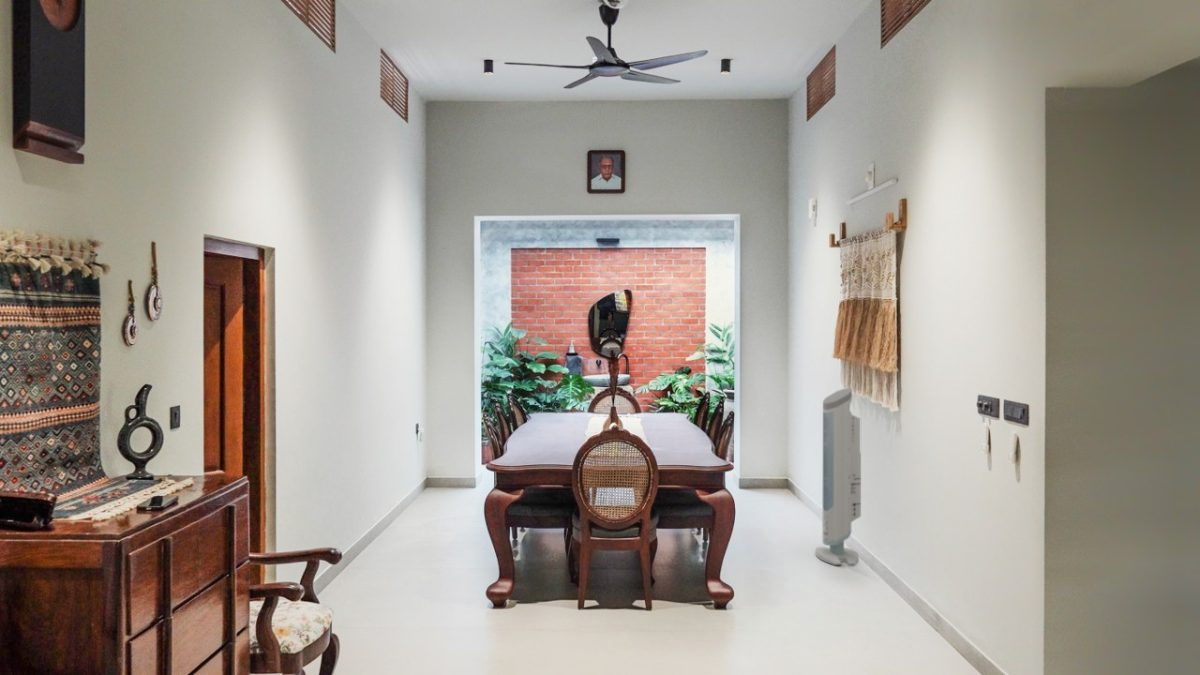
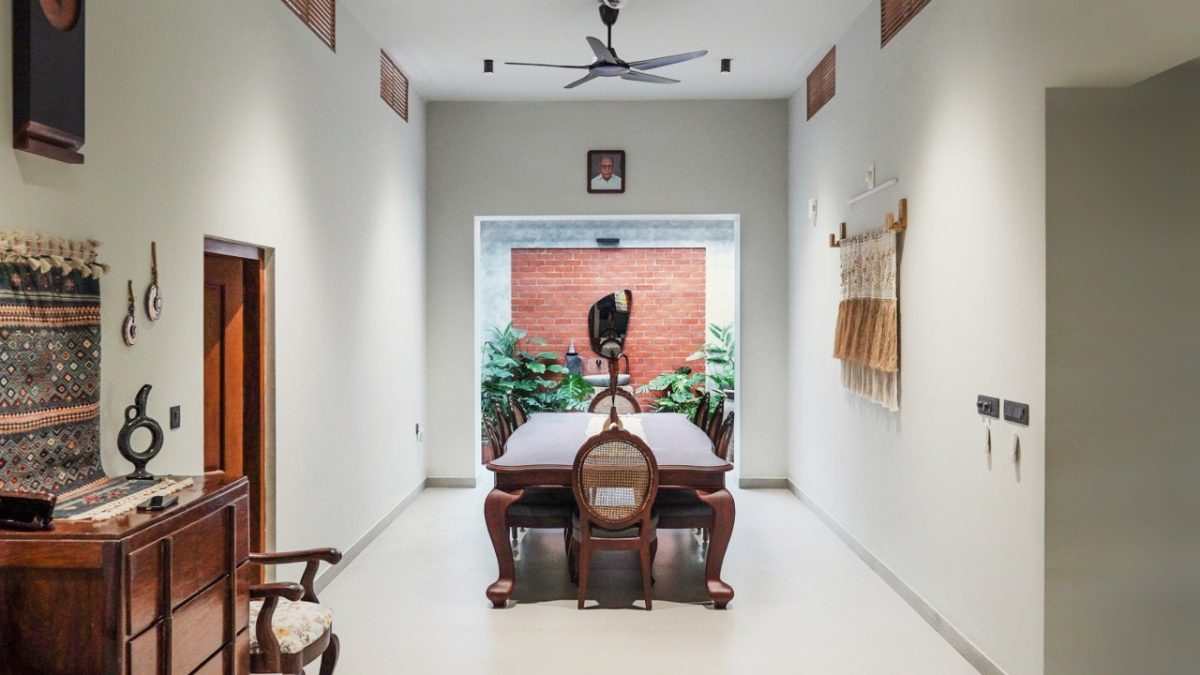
- air purifier (837, 472)
